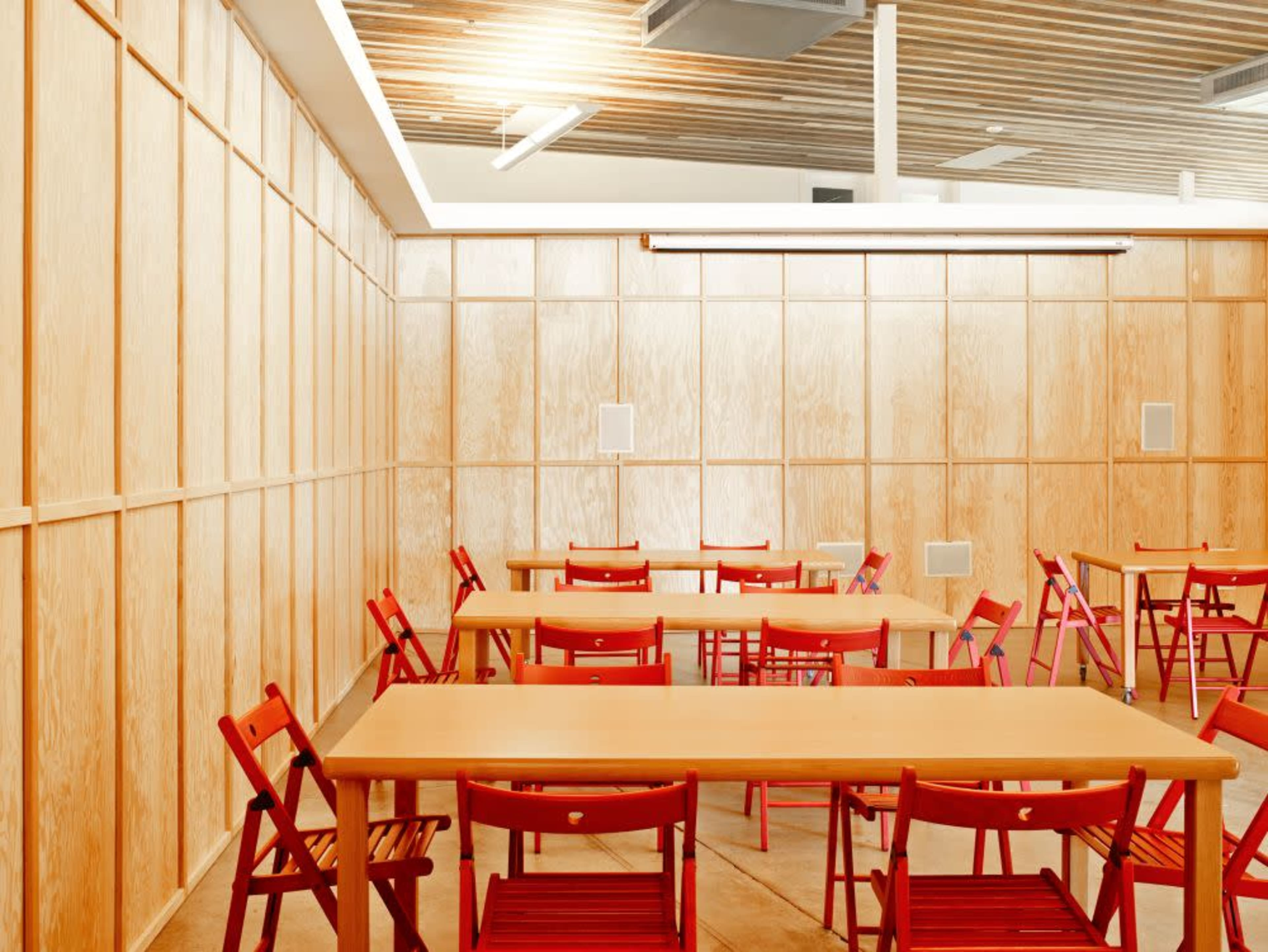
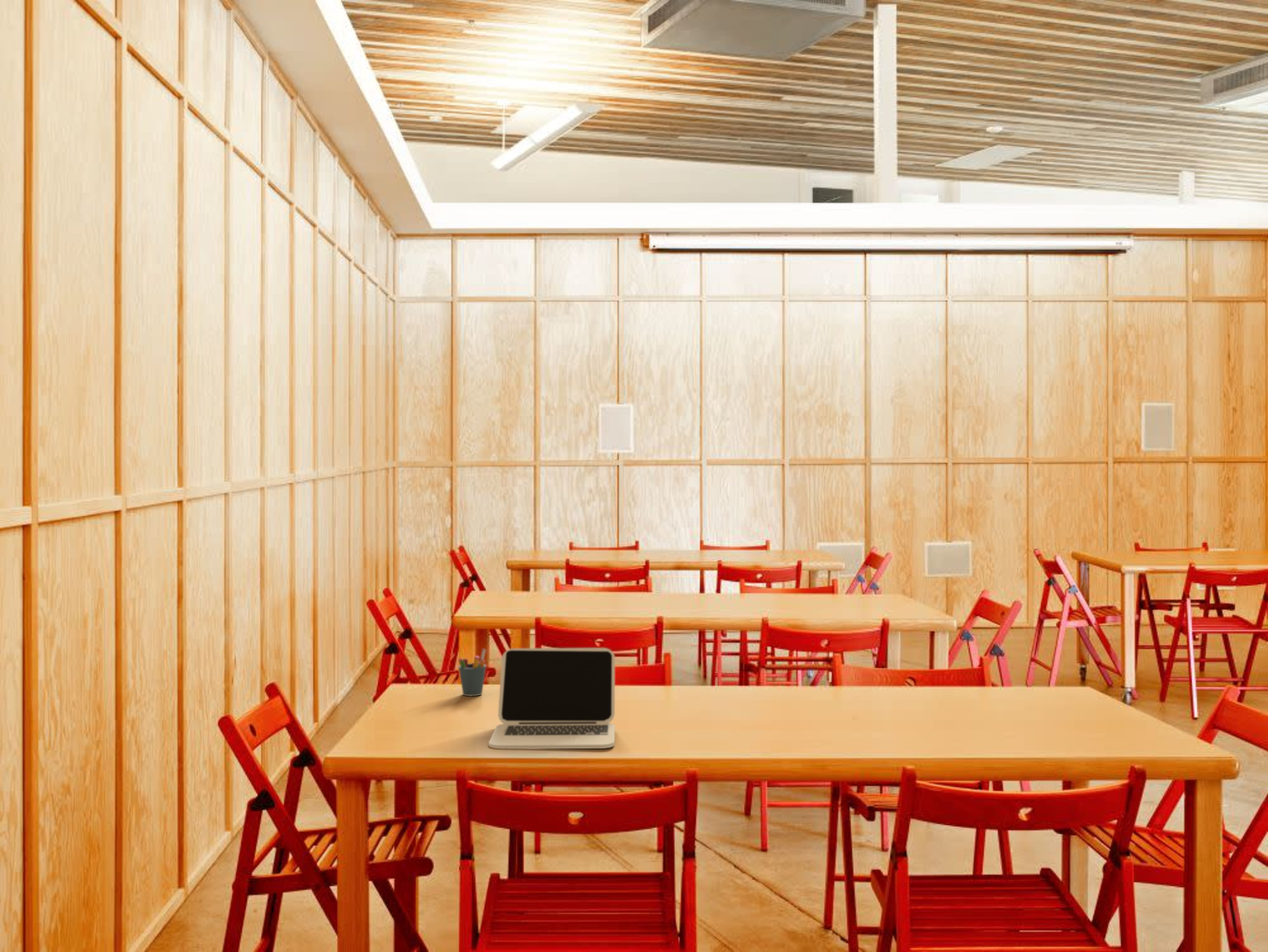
+ laptop (555, 696)
+ pen holder (472, 672)
